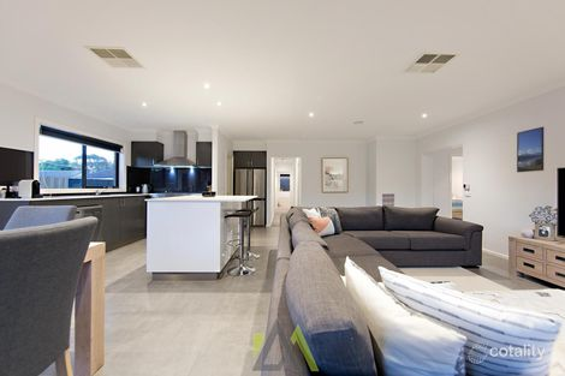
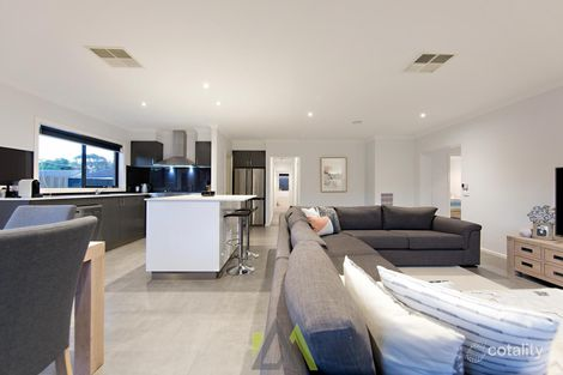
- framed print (529, 150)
